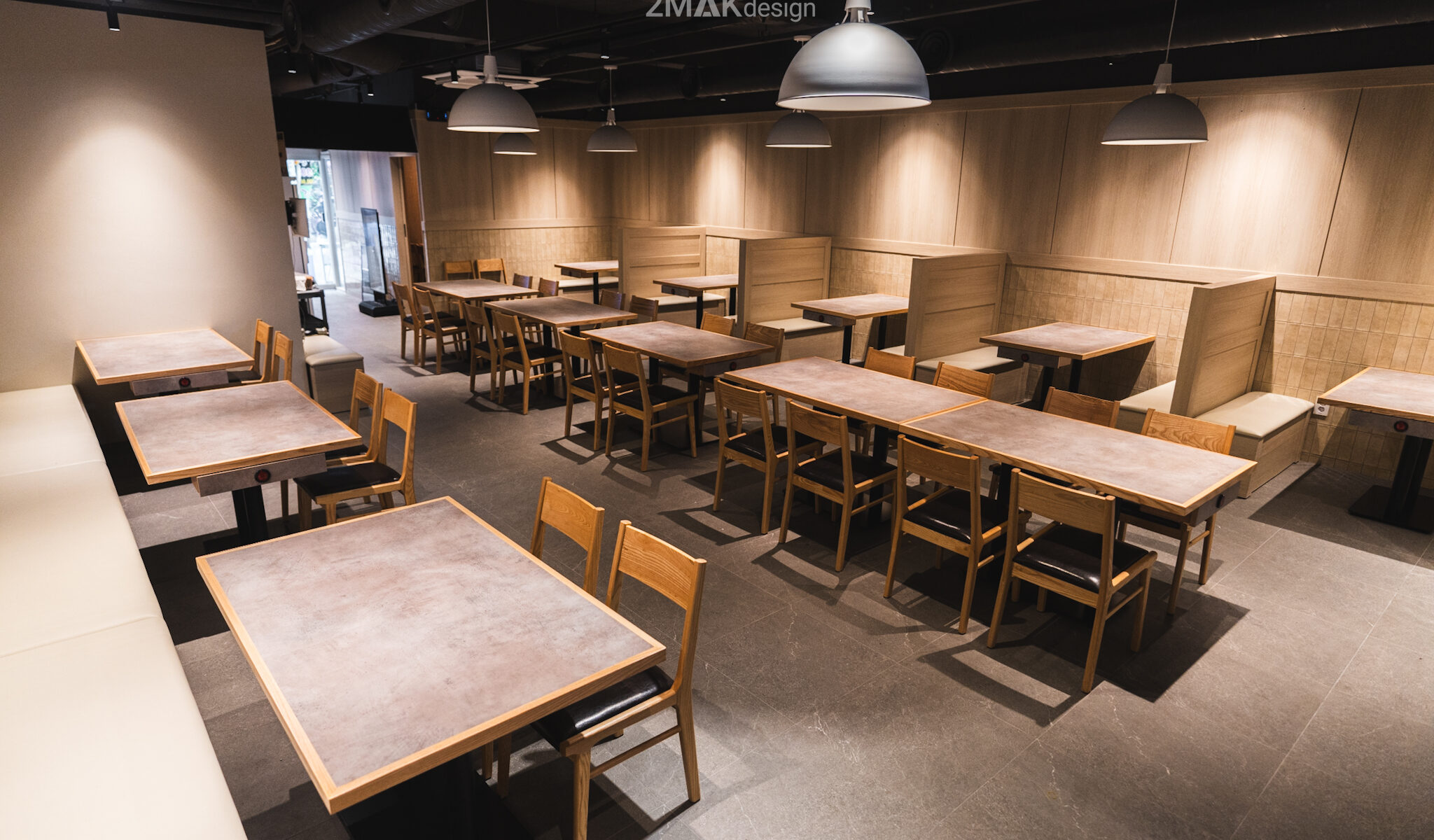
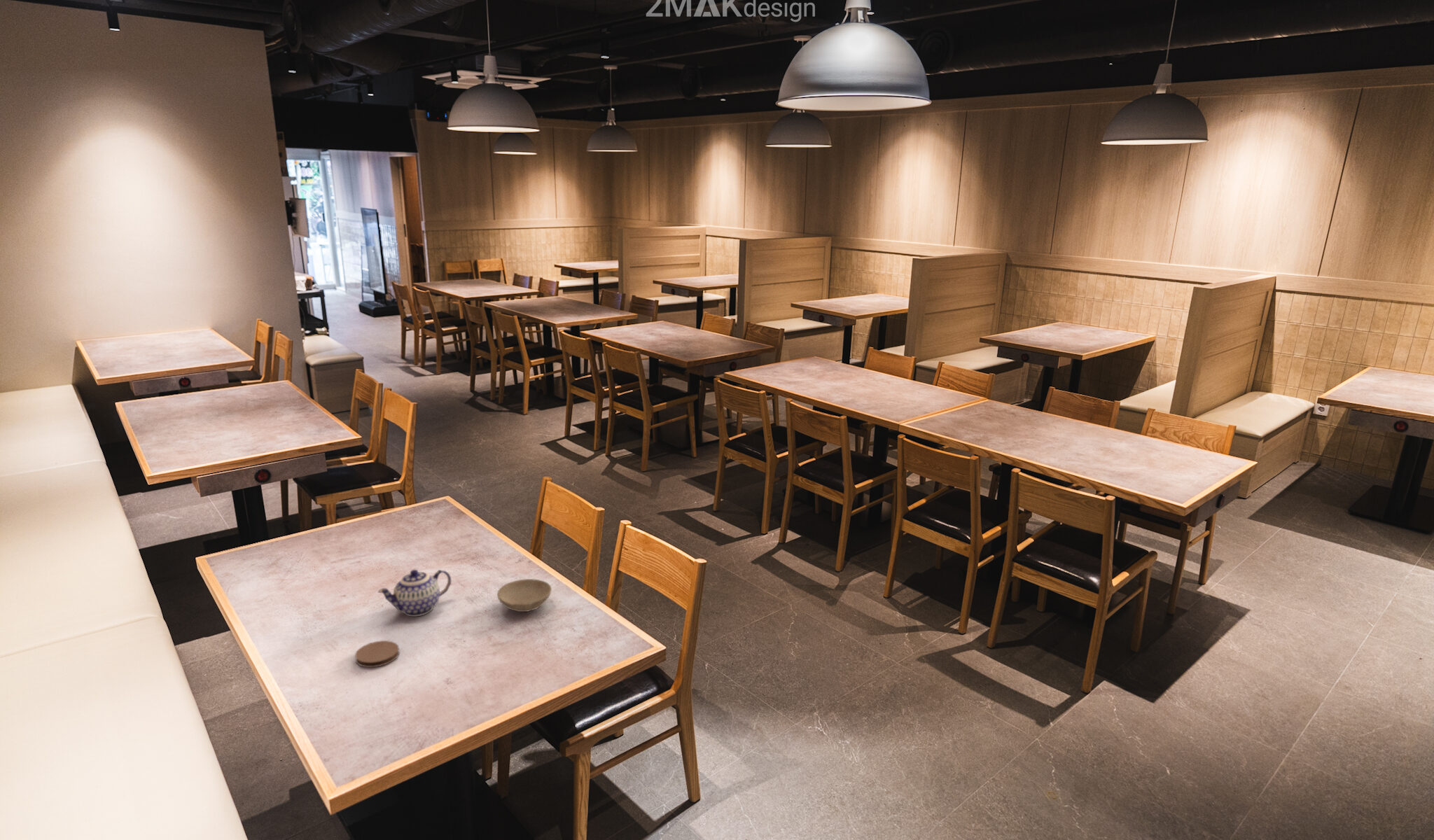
+ coaster (377, 653)
+ teapot (416, 590)
+ bowl (524, 598)
